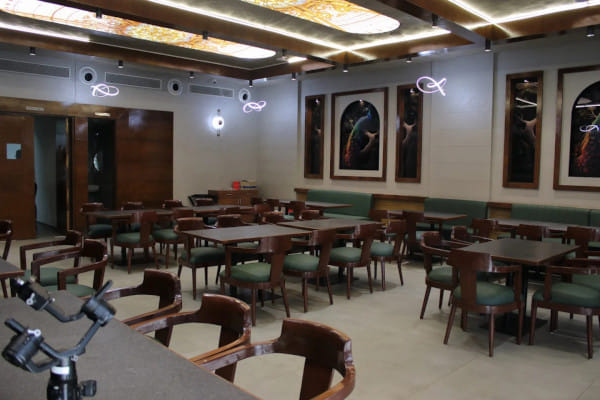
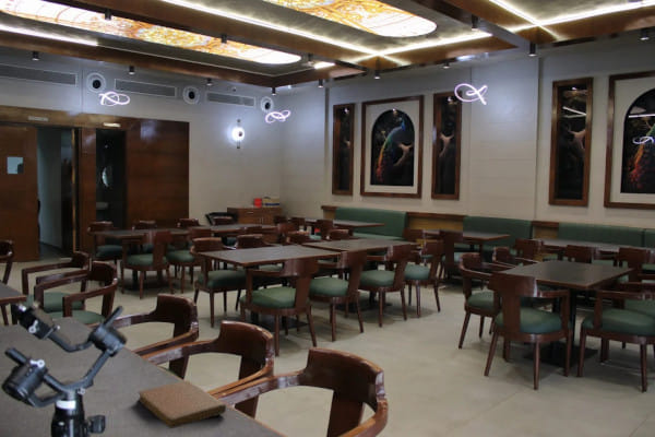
+ notebook (180, 401)
